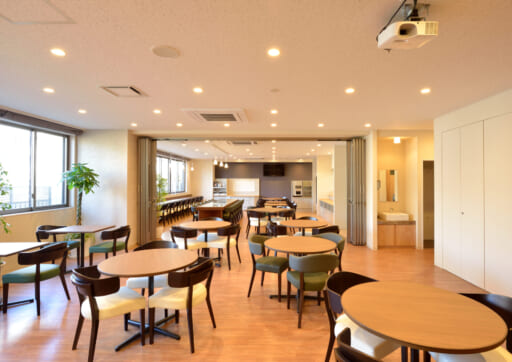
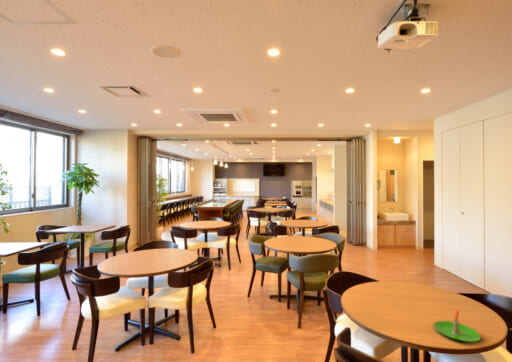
+ candle (456, 320)
